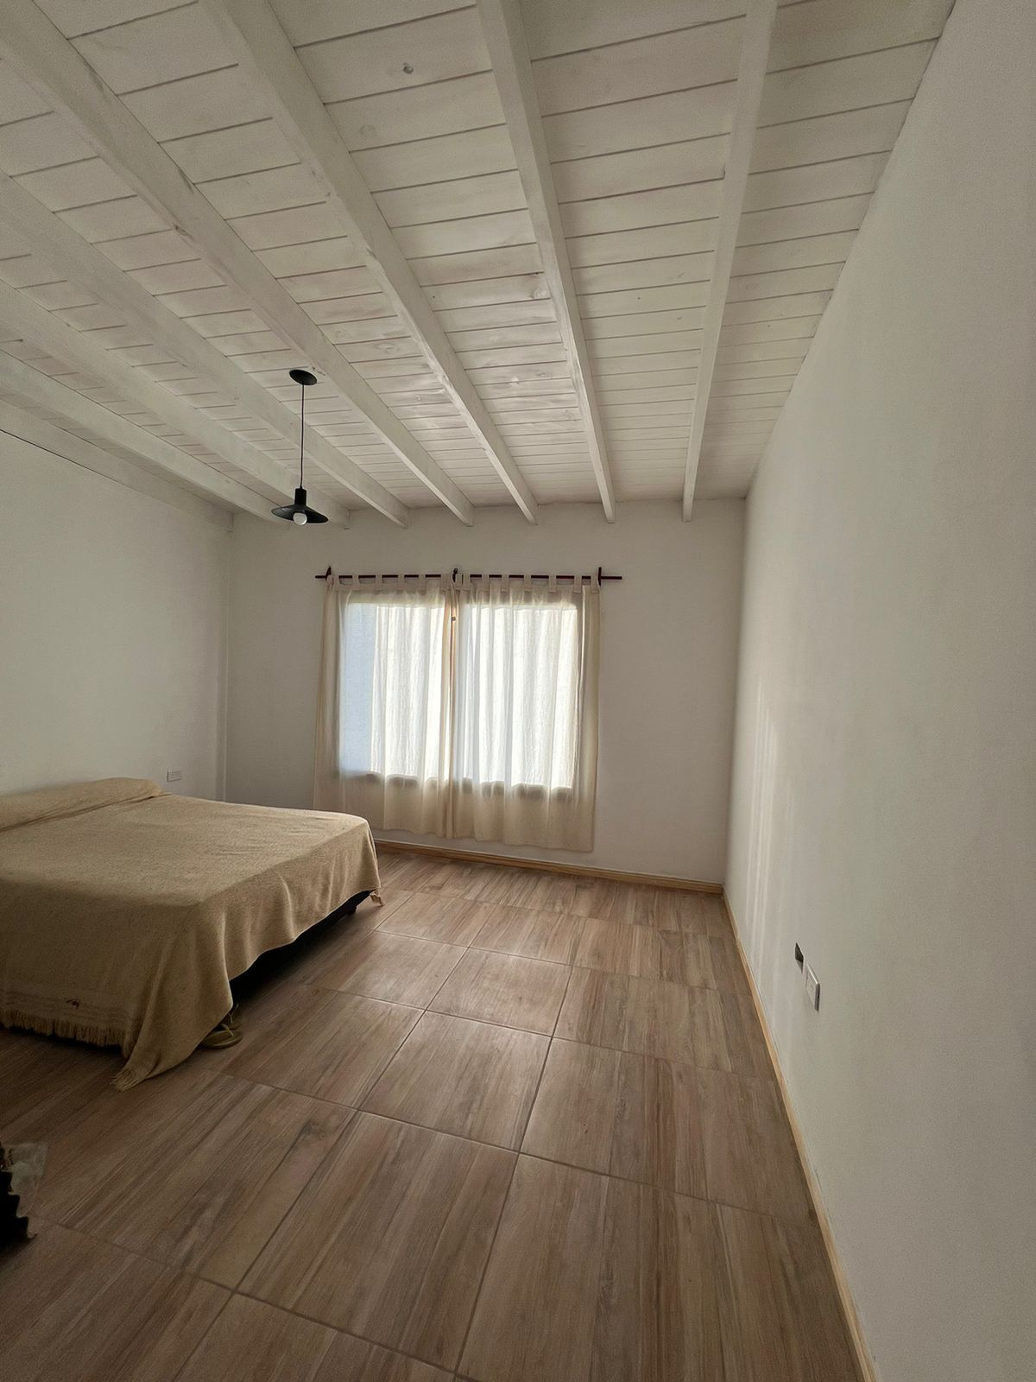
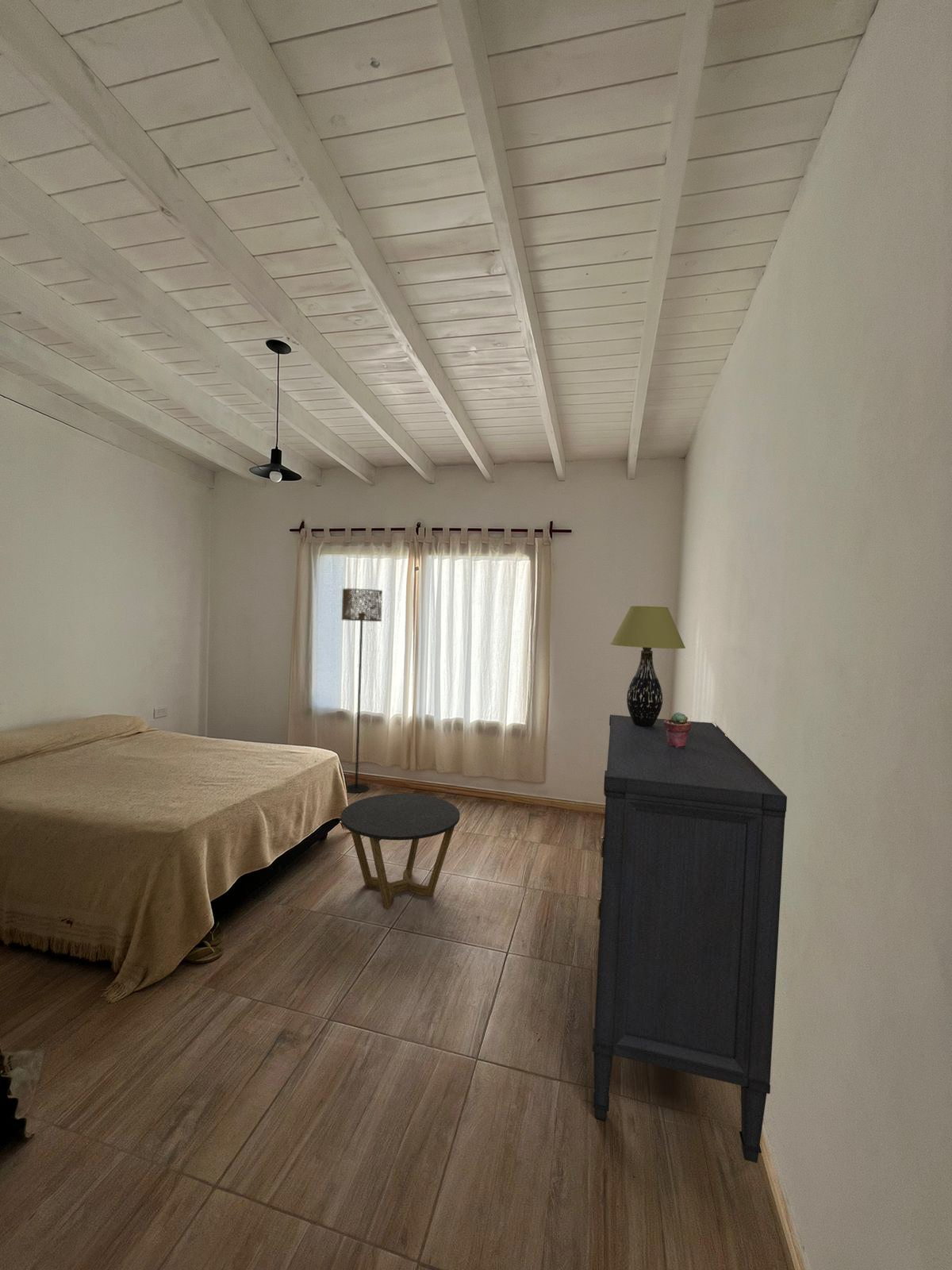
+ floor lamp (359, 690)
+ side table (409, 855)
+ dresser (664, 878)
+ potted succulent (677, 728)
+ table lamp (646, 665)
